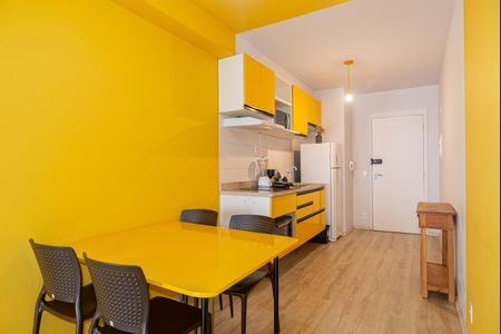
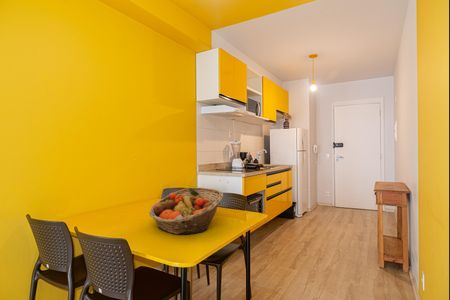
+ fruit basket (186, 208)
